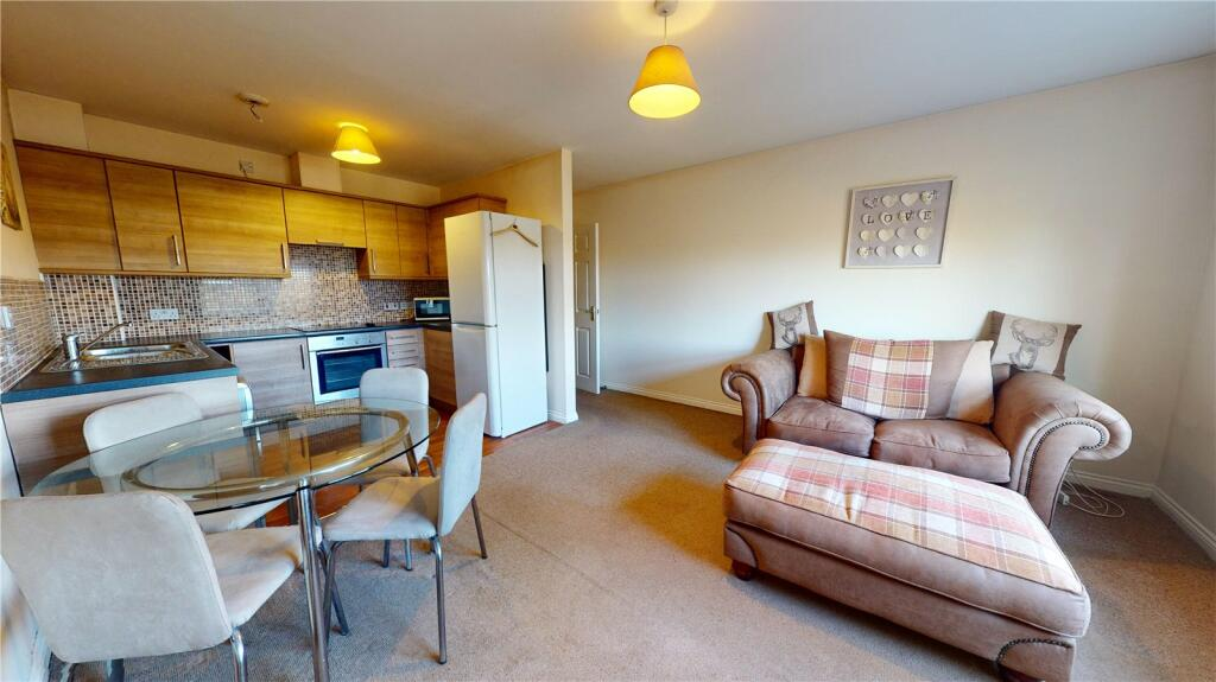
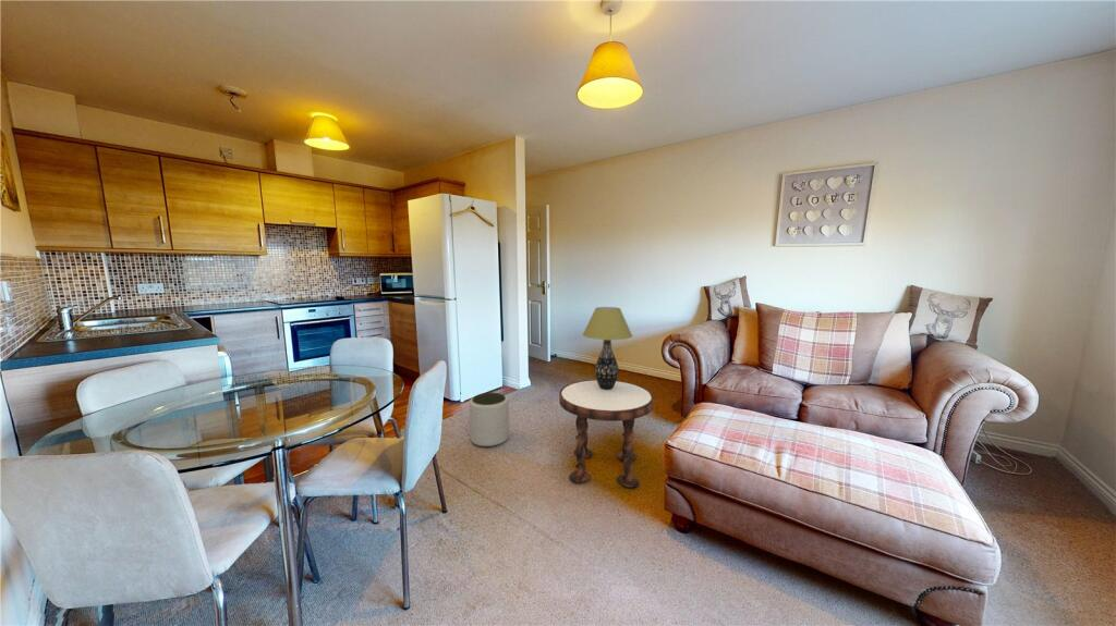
+ side table (605, 420)
+ plant pot (489, 418)
+ table lamp (607, 347)
